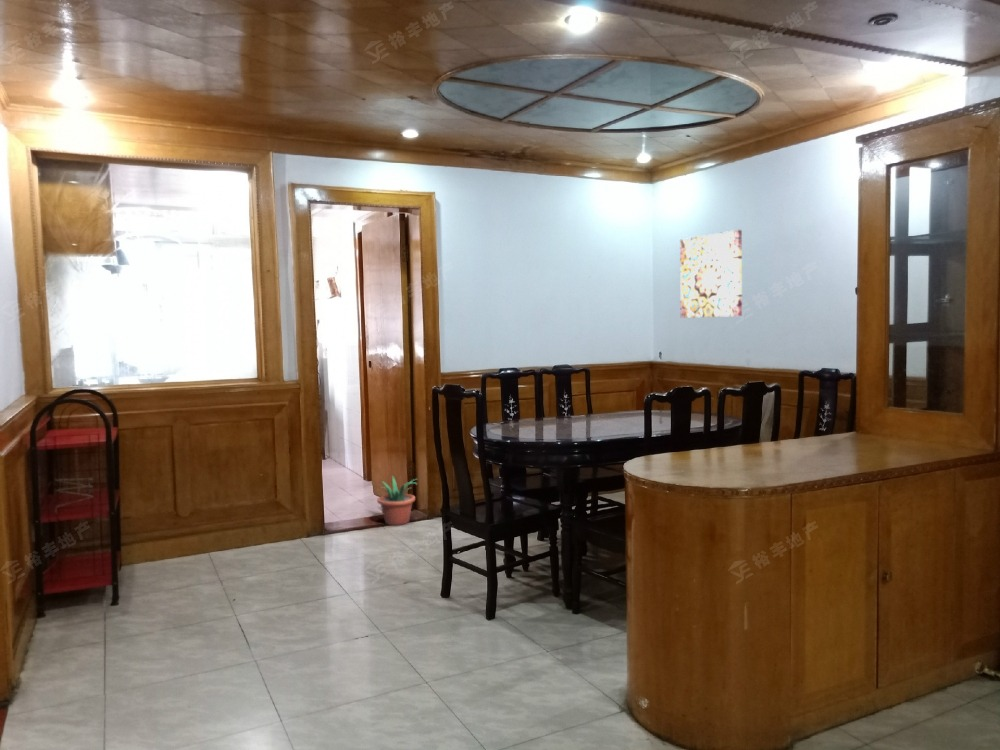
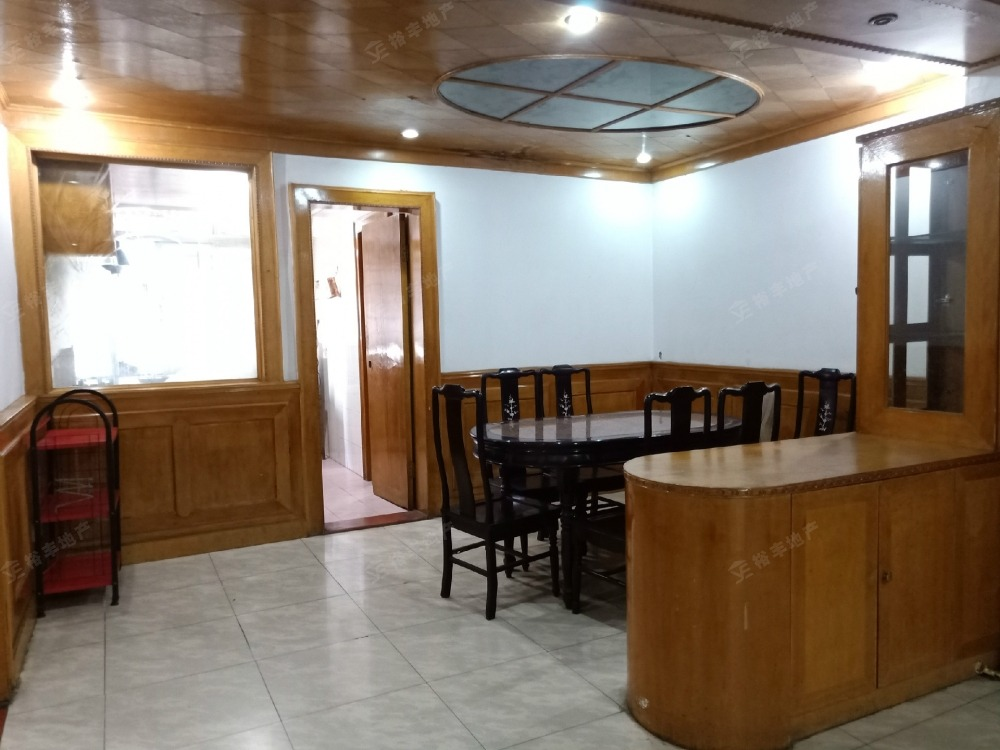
- potted plant (399, 500)
- wall art (709, 276)
